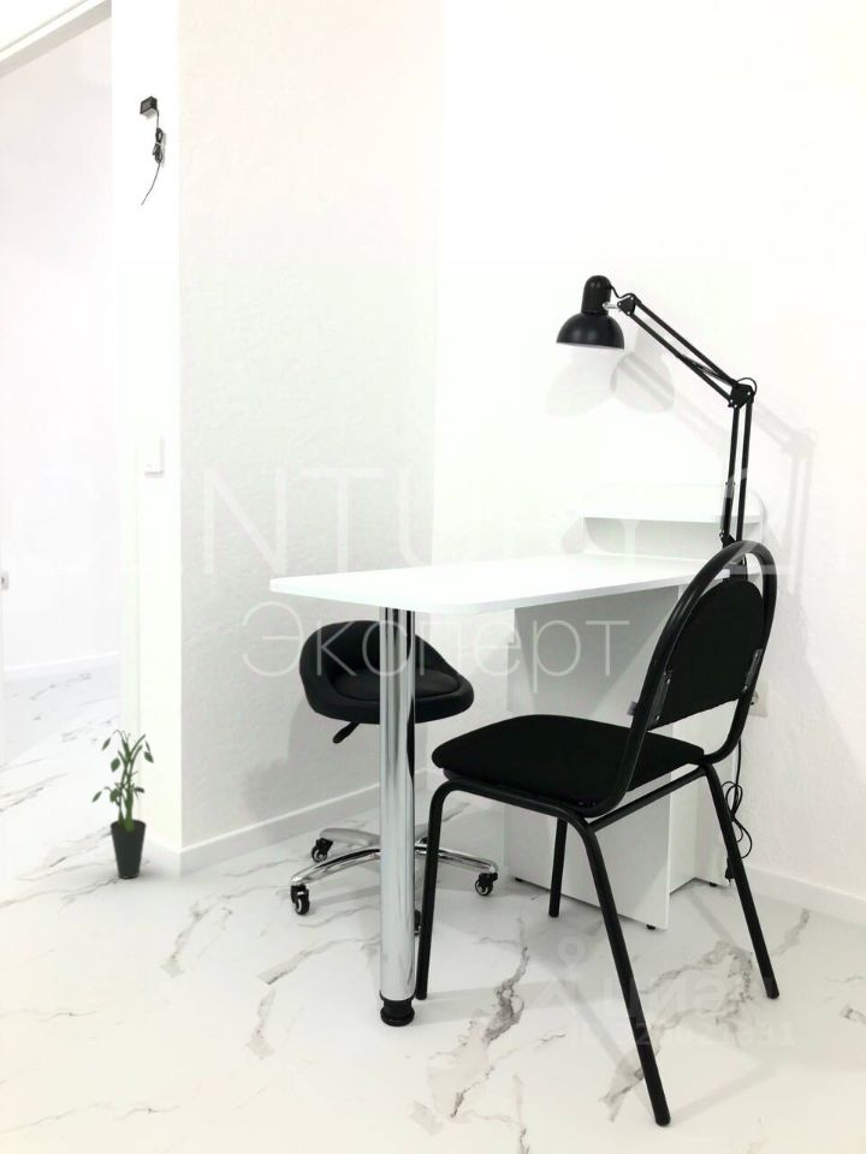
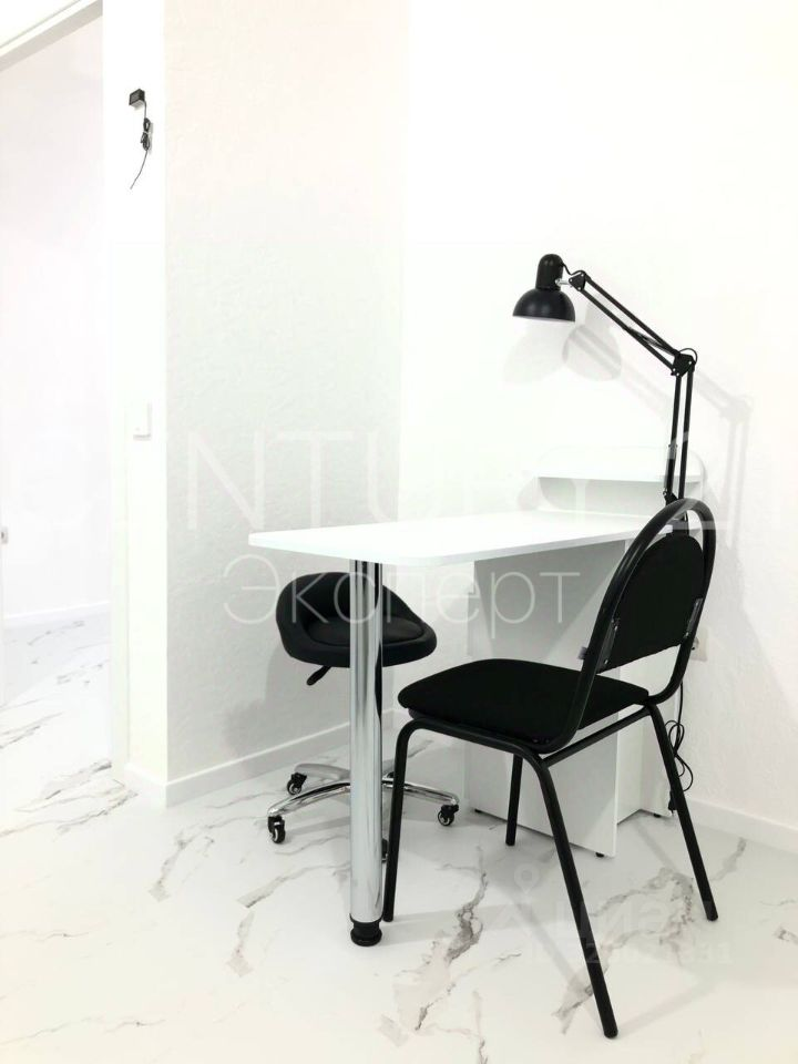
- potted plant (125, 805)
